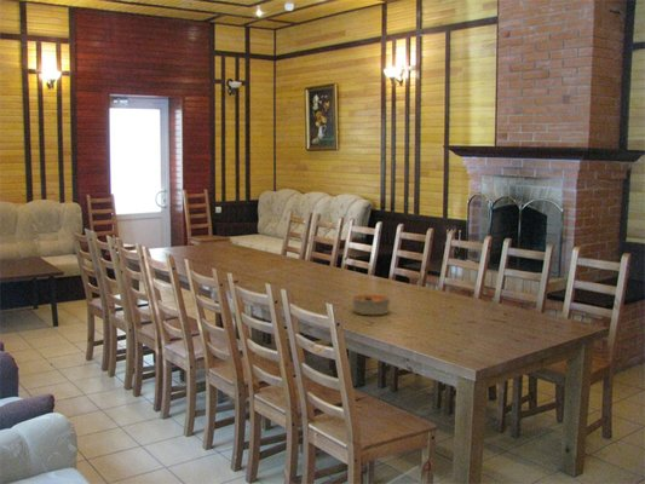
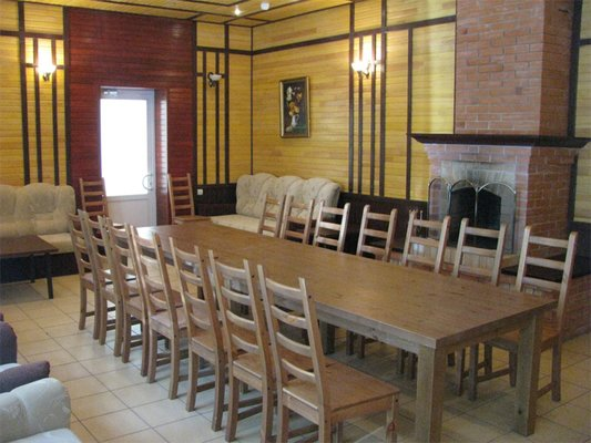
- bowl (370, 304)
